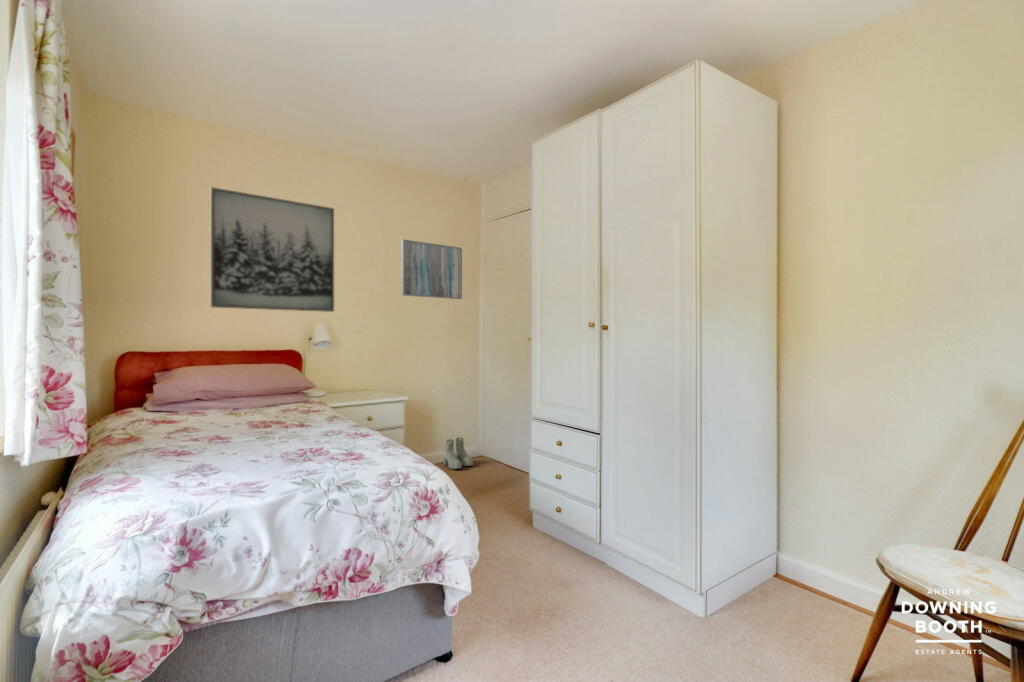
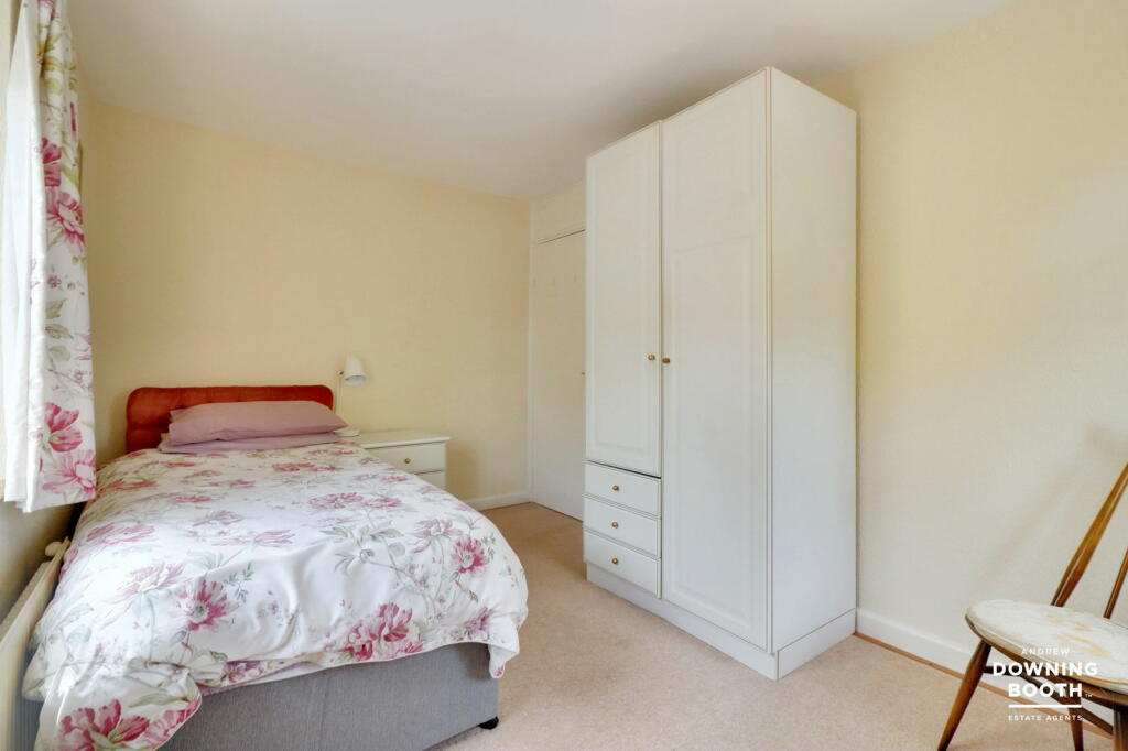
- boots (457, 452)
- wall art (432, 270)
- wall art (276, 254)
